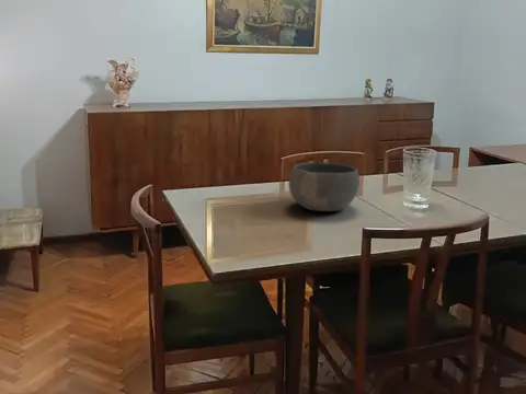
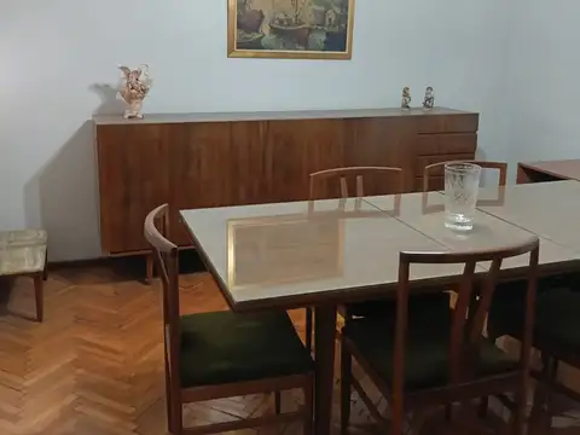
- bowl (323, 188)
